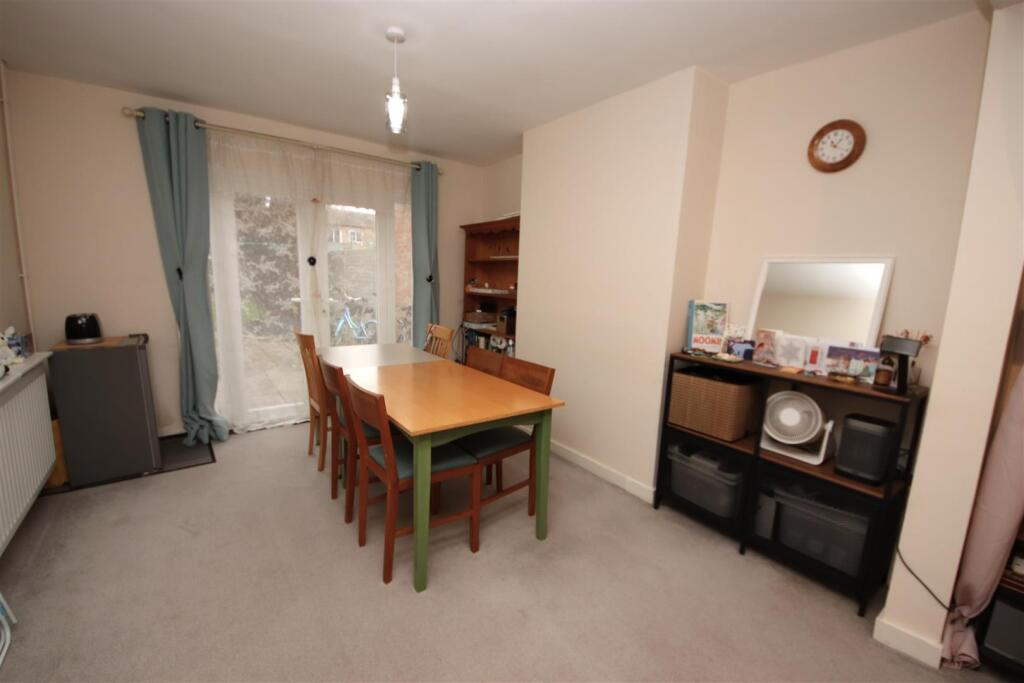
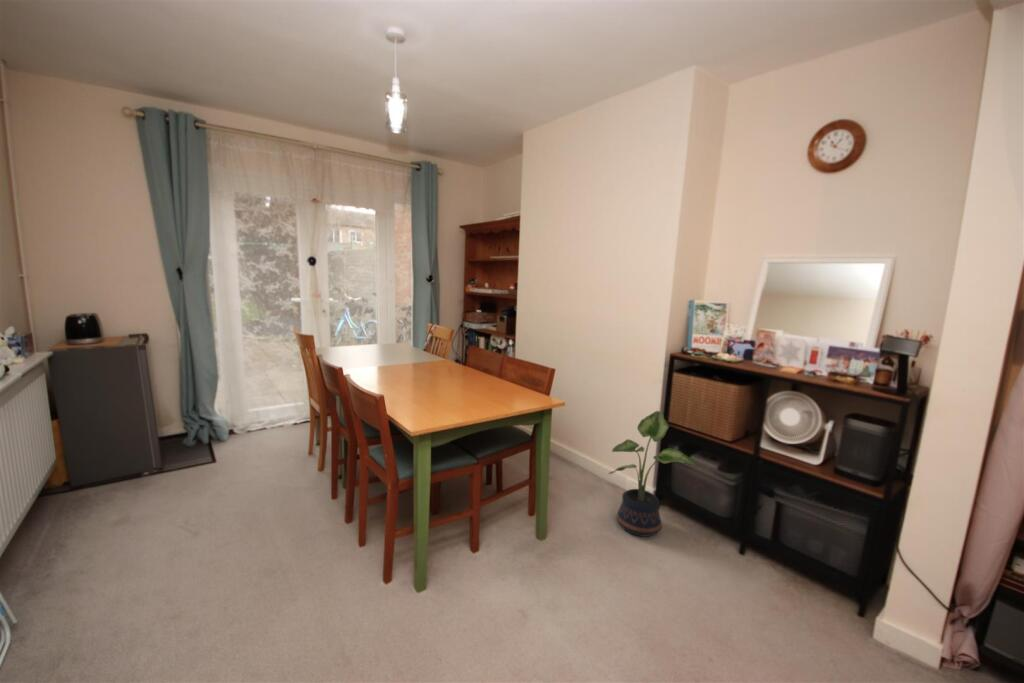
+ potted plant (647, 475)
